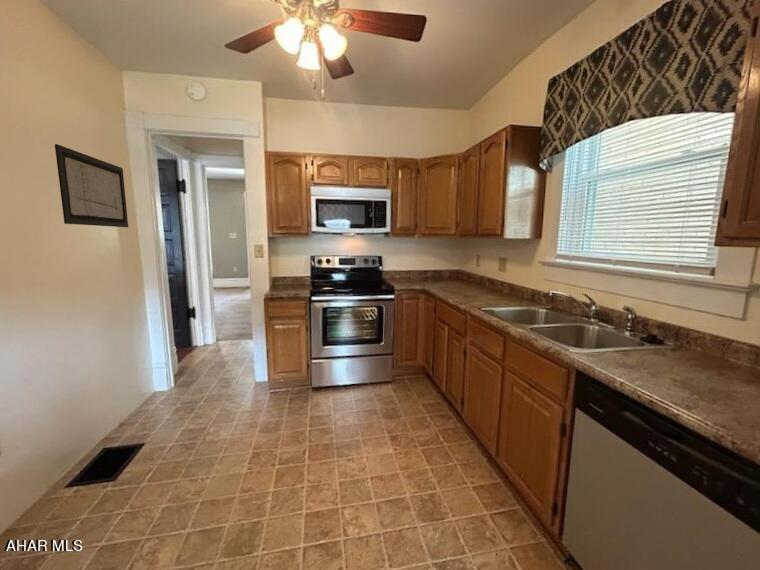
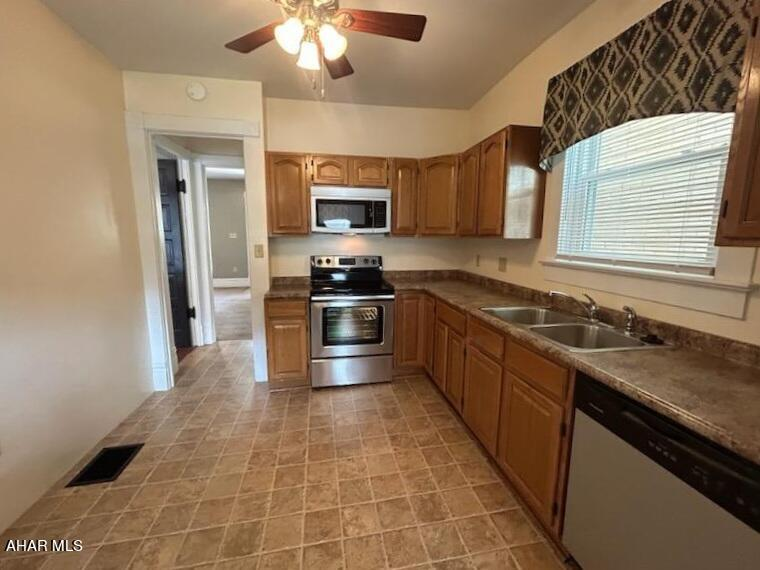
- wall art (97, 192)
